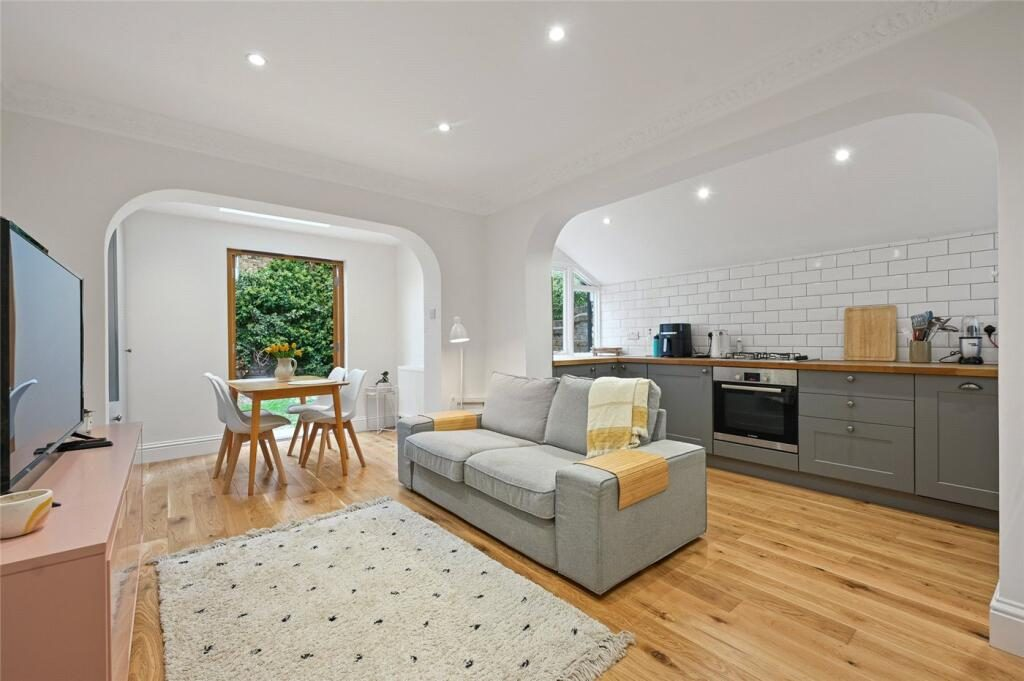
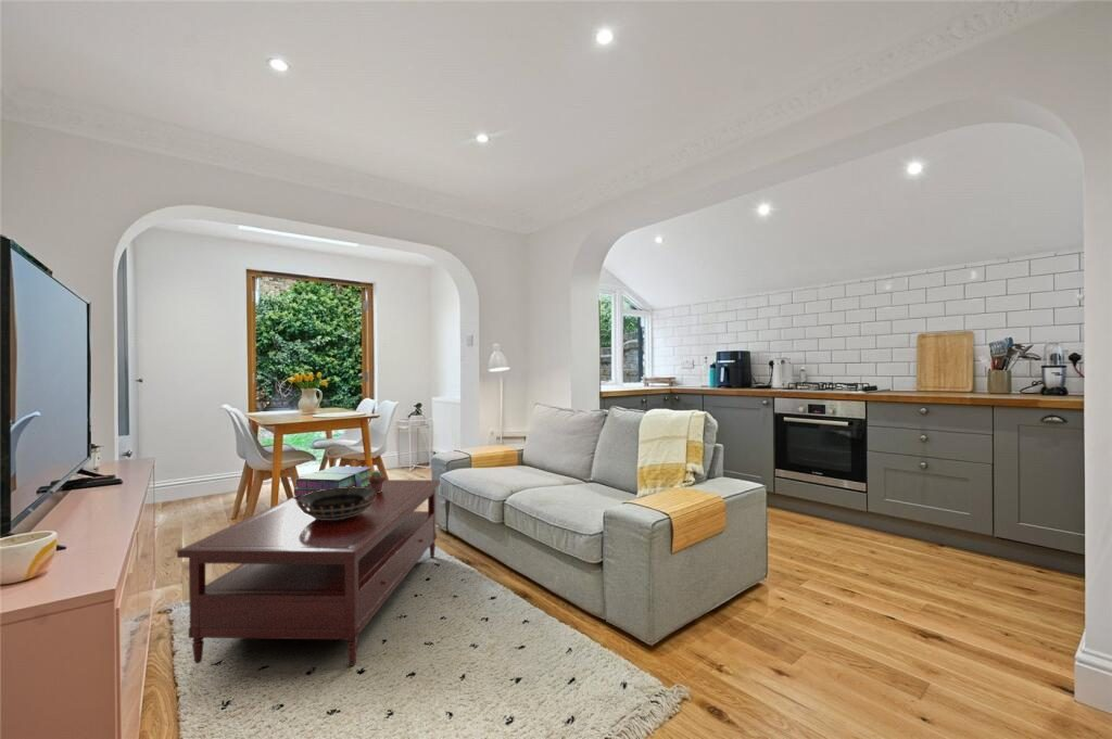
+ potted succulent (377, 480)
+ decorative bowl (338, 505)
+ stack of books (336, 480)
+ coffee table (340, 552)
